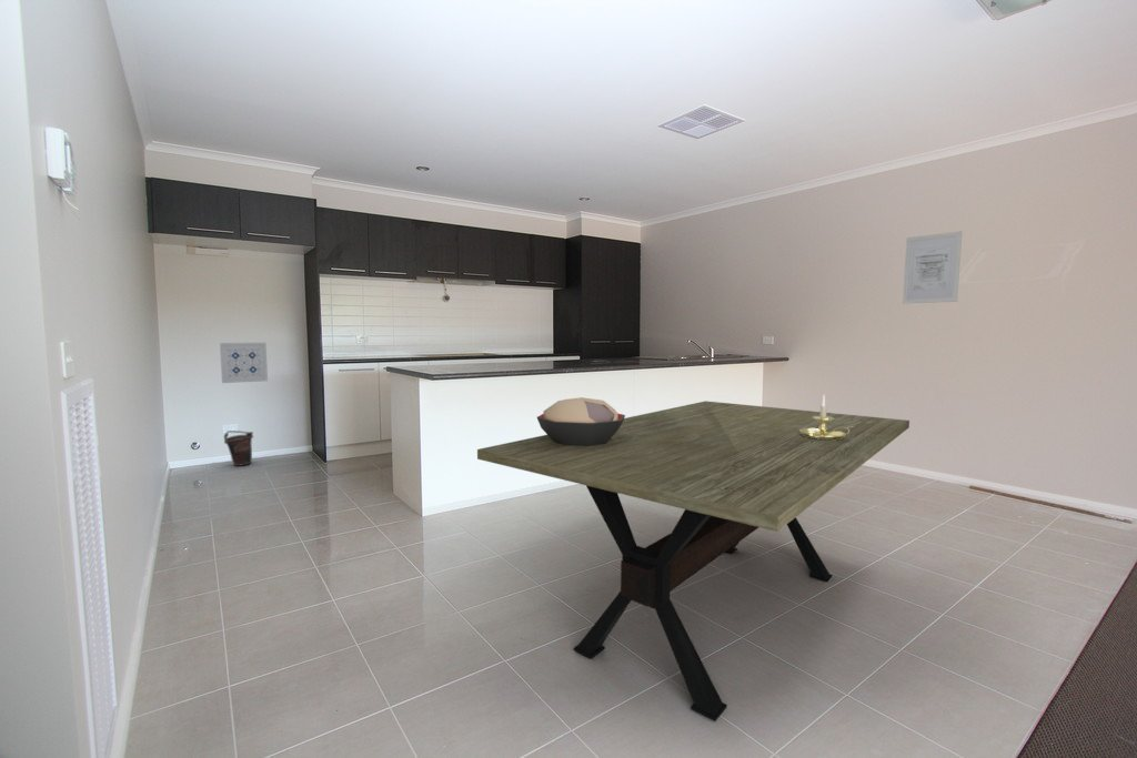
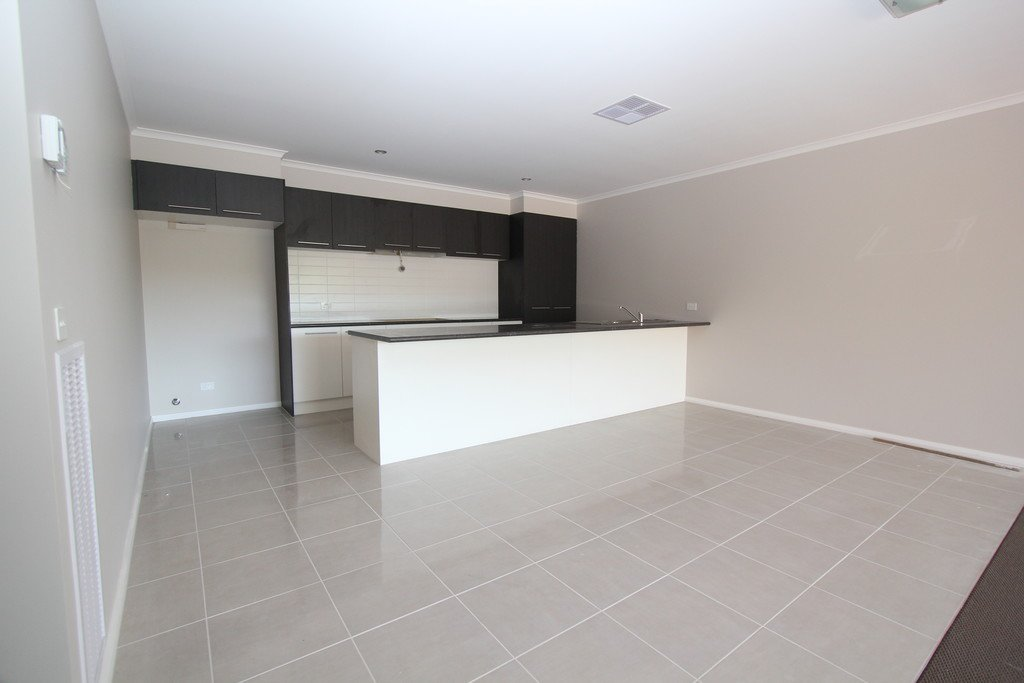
- decorative bowl (581, 417)
- bucket (239, 447)
- candle holder (826, 416)
- wall art (930, 269)
- dining table (722, 522)
- wall art (244, 362)
